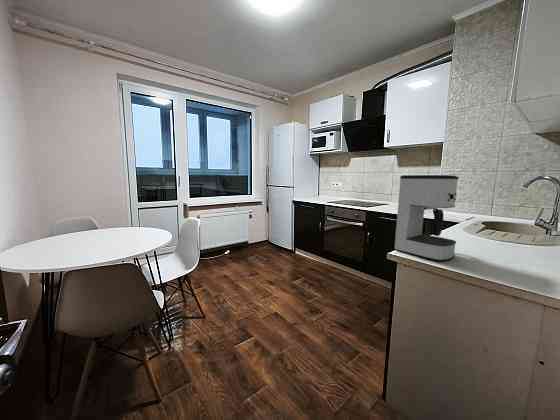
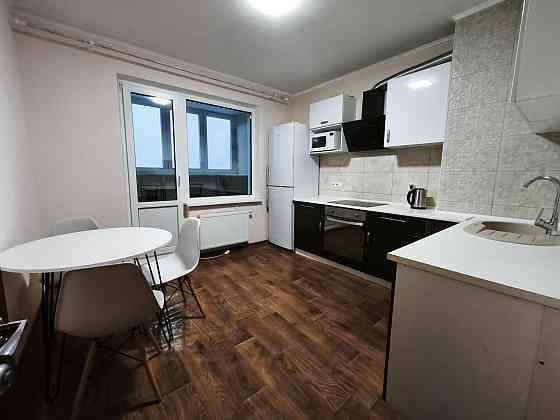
- coffee maker (433, 213)
